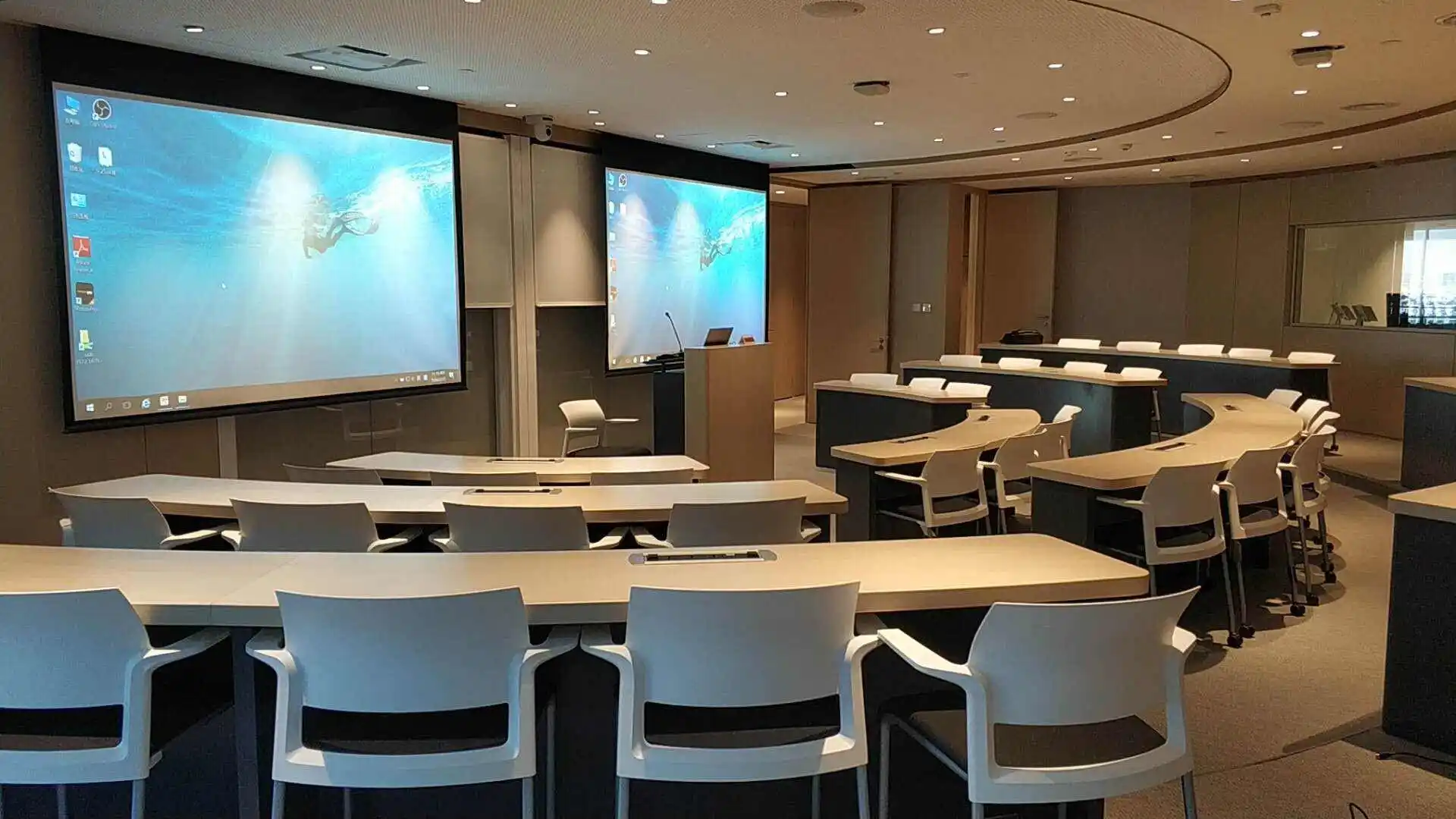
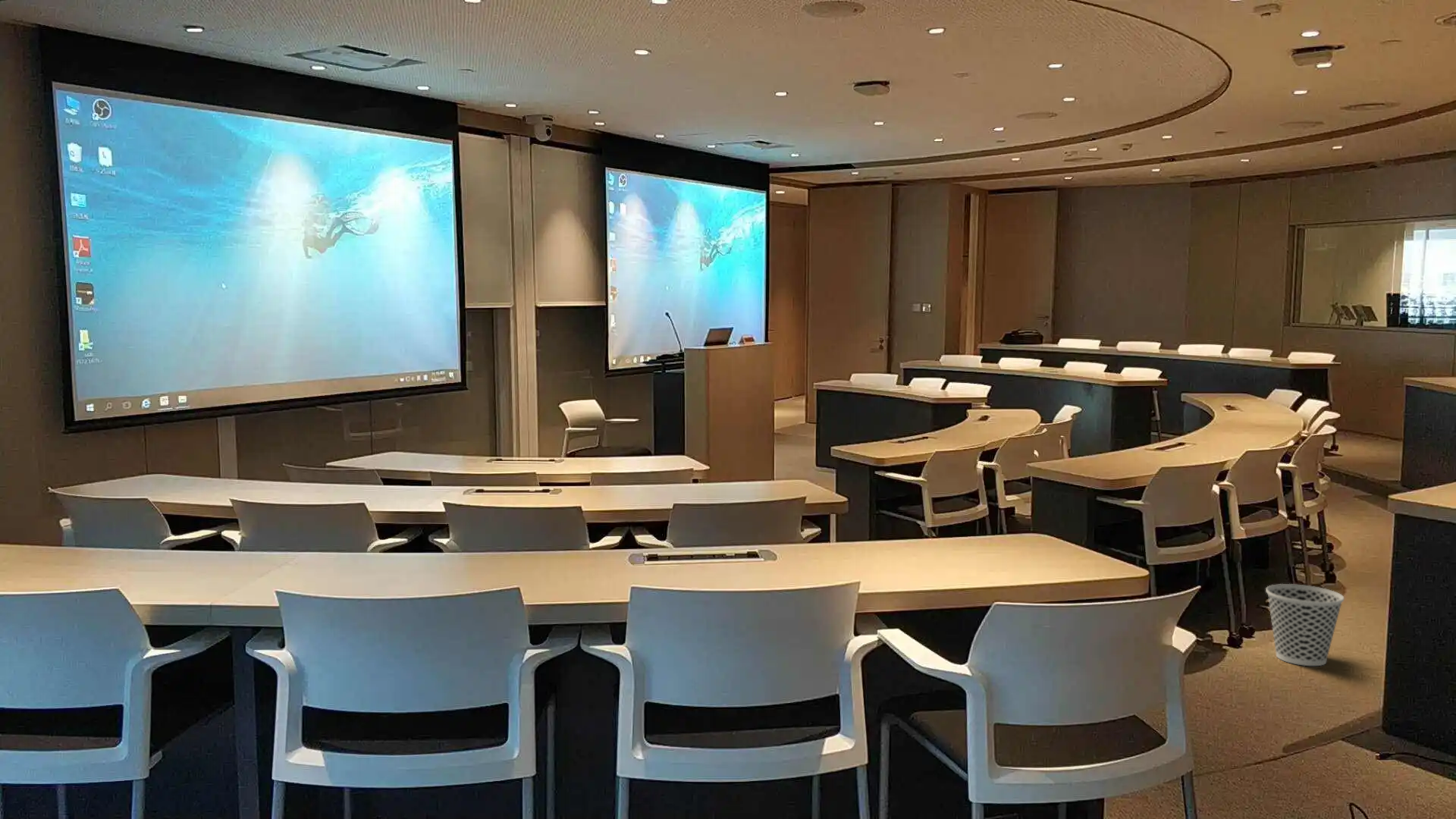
+ wastebasket (1302, 626)
